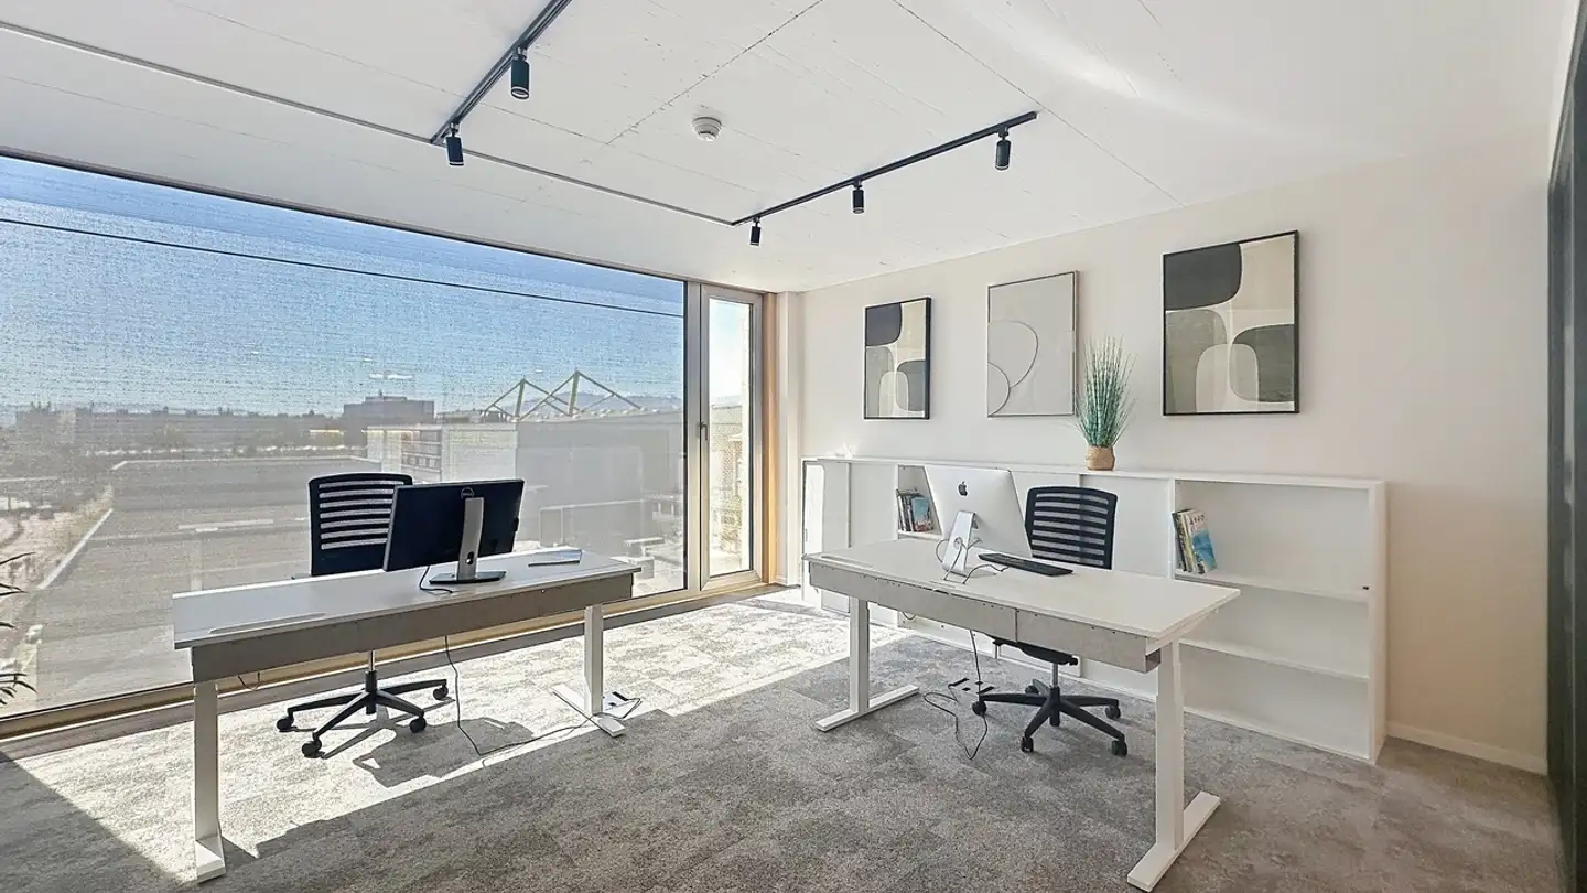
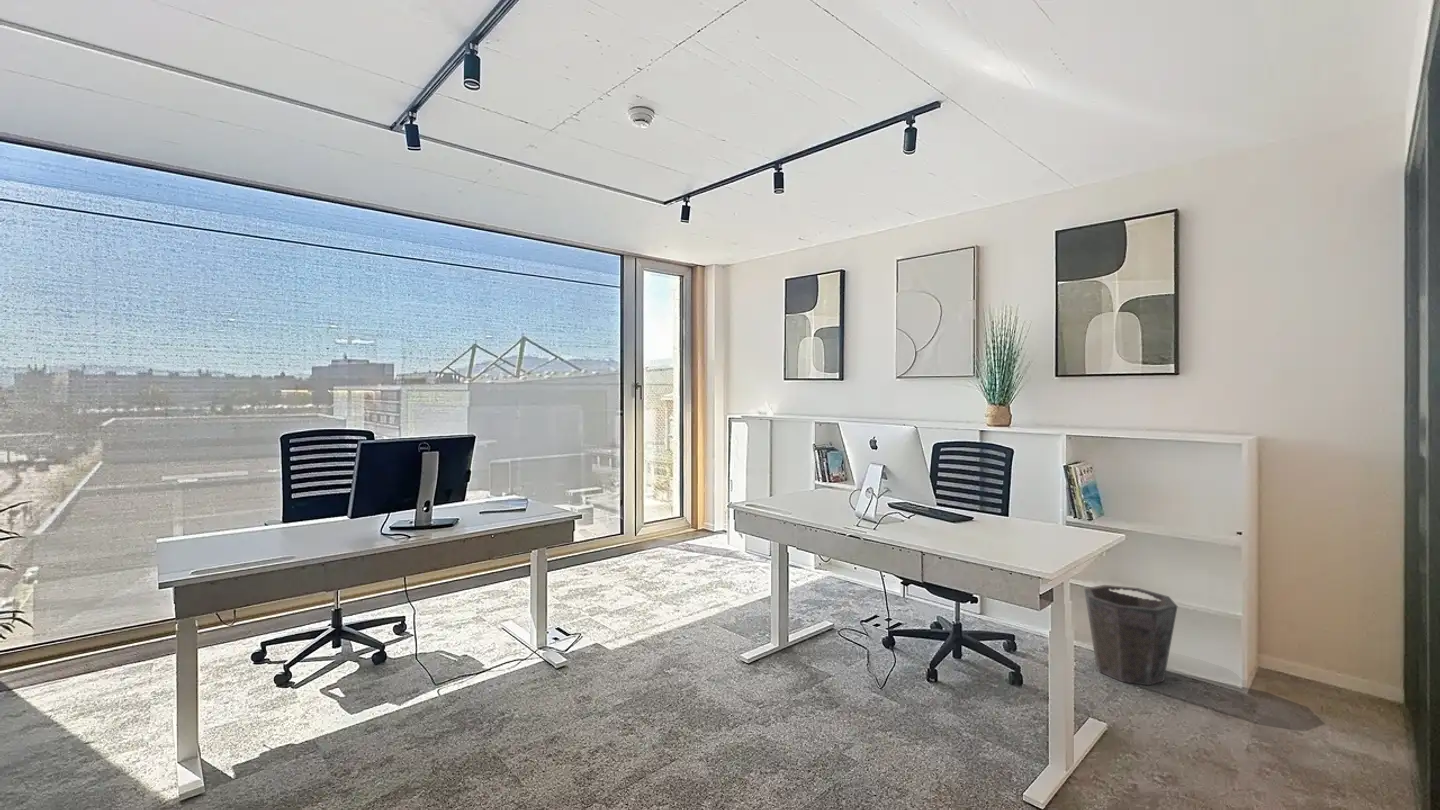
+ waste bin (1128, 634)
